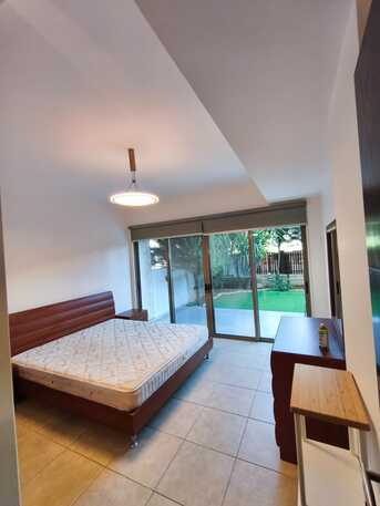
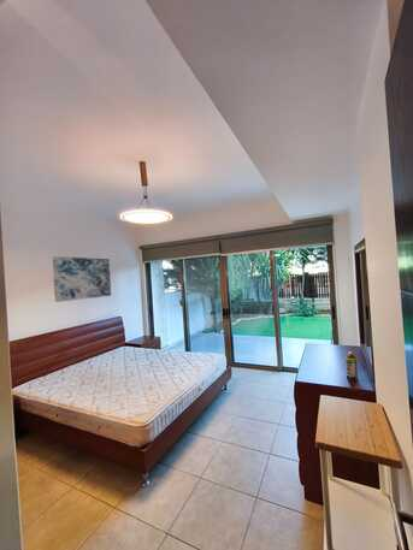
+ wall art (84, 278)
